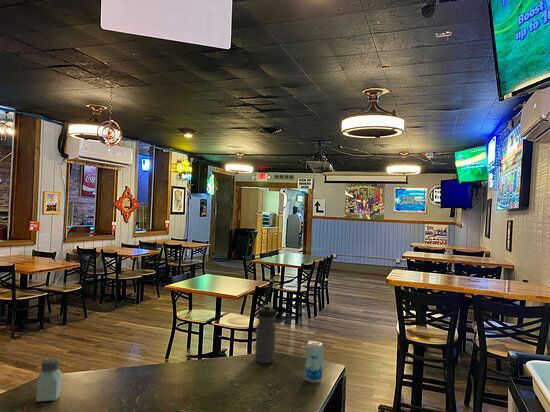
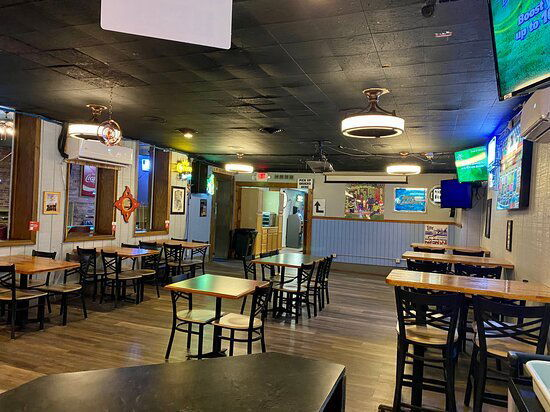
- saltshaker (49, 379)
- water bottle (265, 332)
- beverage can (314, 361)
